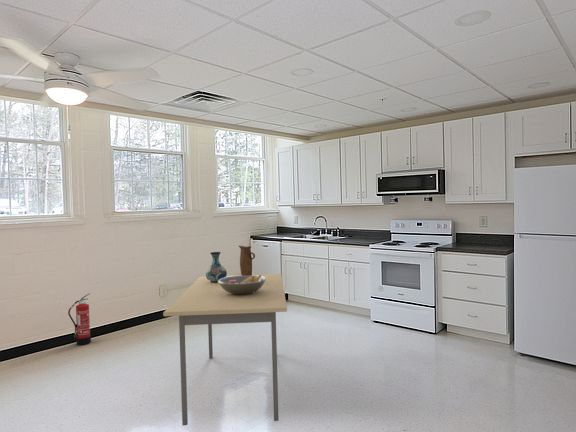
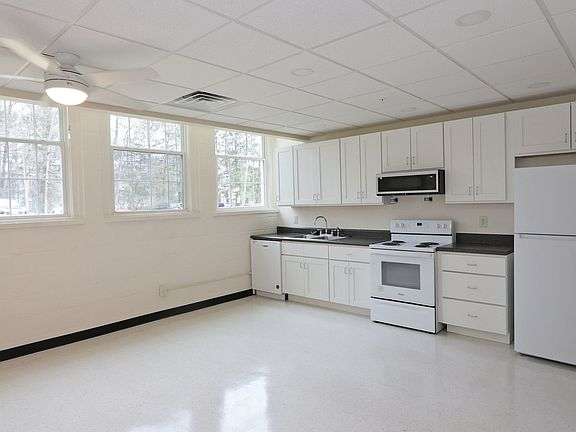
- fire extinguisher (80, 319)
- ceramic pitcher (246, 262)
- fruit bowl (242, 284)
- dining table (236, 322)
- vase (216, 266)
